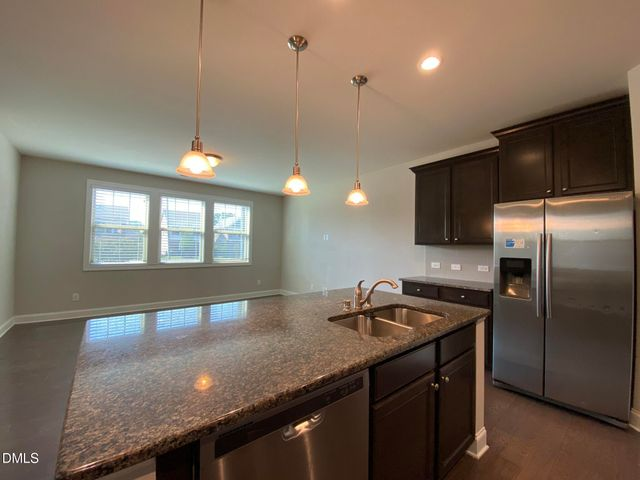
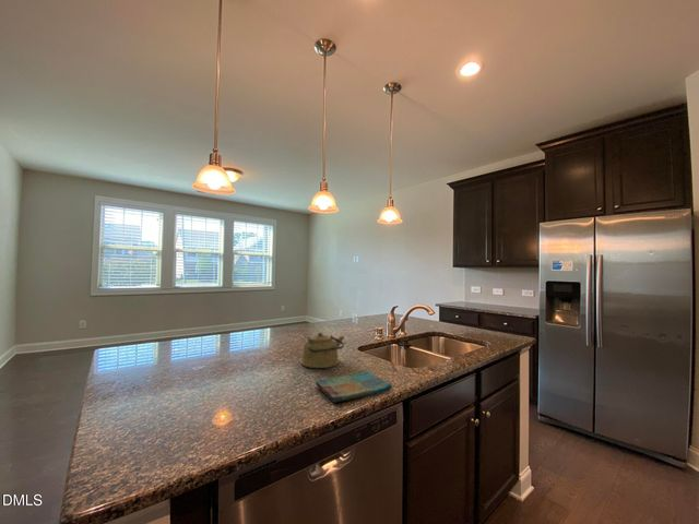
+ dish towel (353, 384)
+ kettle (323, 346)
